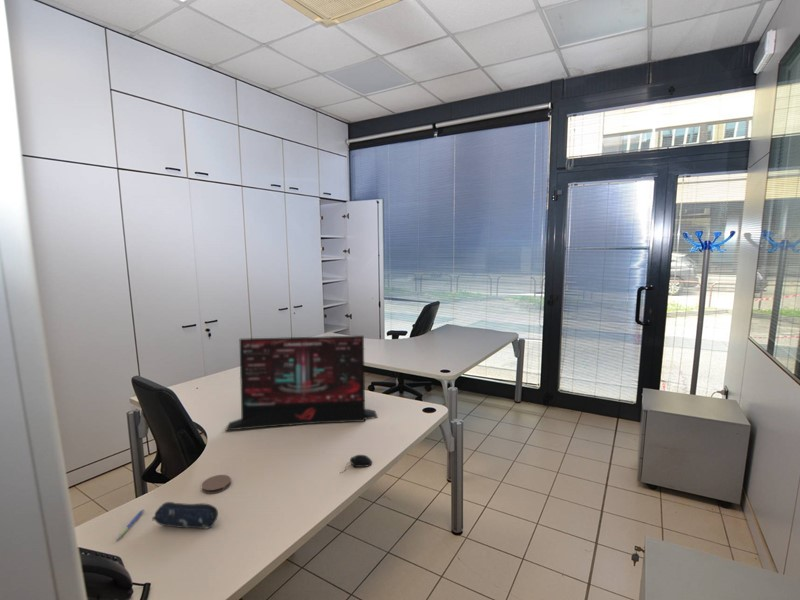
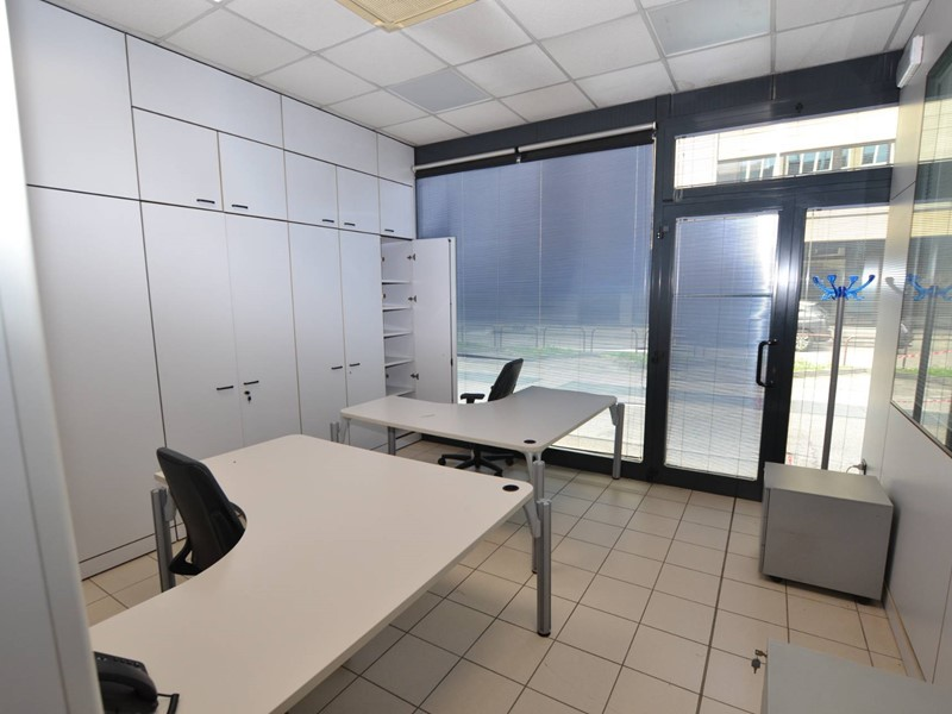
- coaster (216, 483)
- computer mouse (355, 461)
- monitor (304, 379)
- pen (130, 524)
- pencil case (186, 515)
